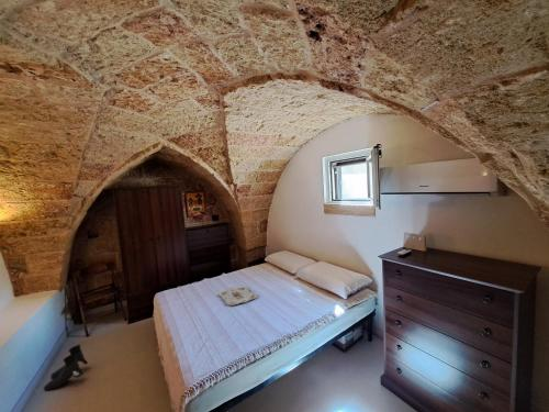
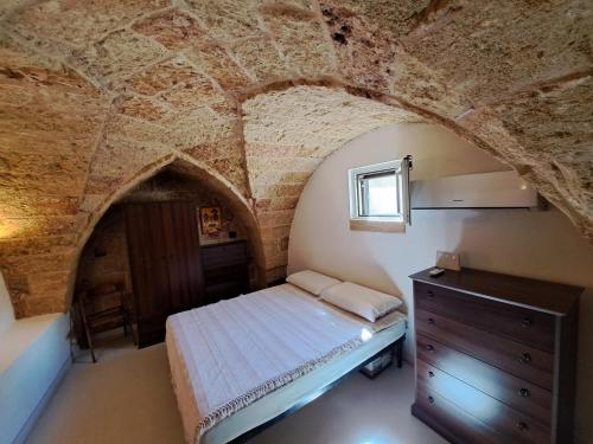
- serving tray (237, 294)
- boots (65, 365)
